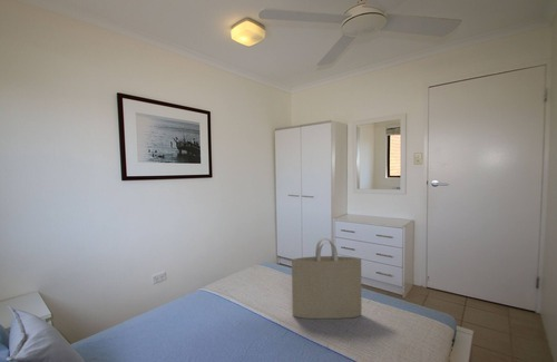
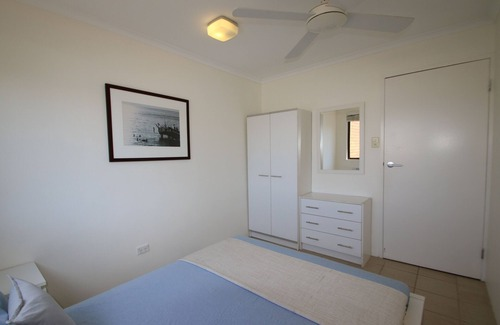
- tote bag (326, 277)
